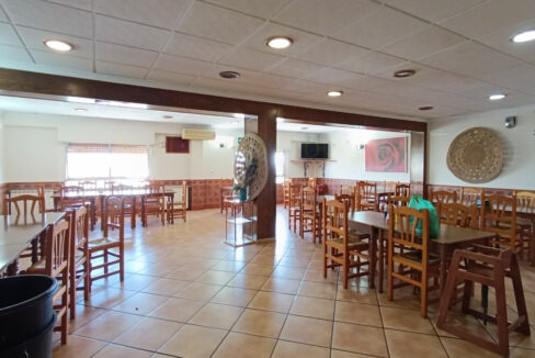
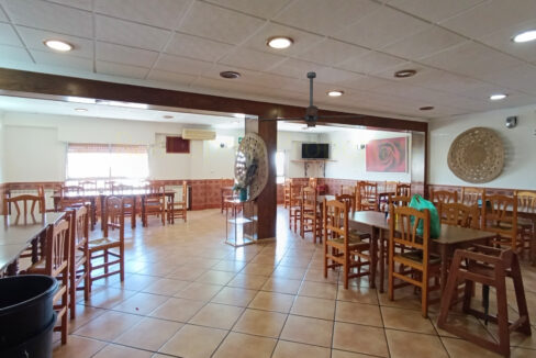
+ ceiling fan (311, 98)
